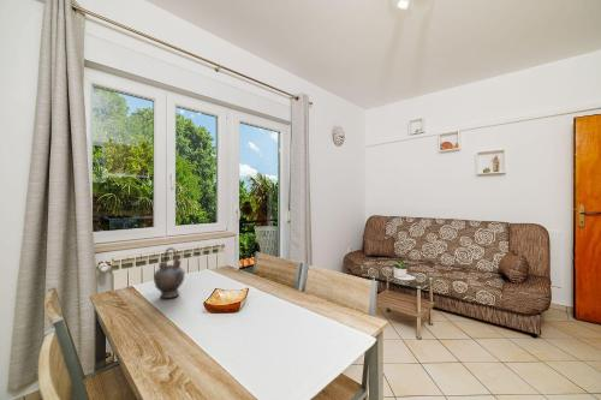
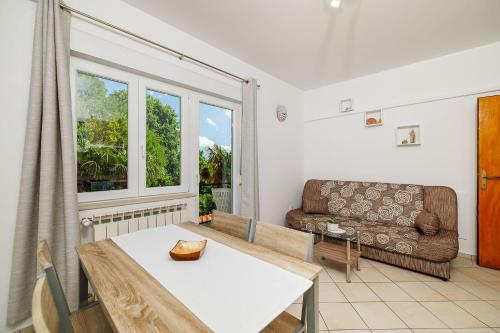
- teapot (171, 271)
